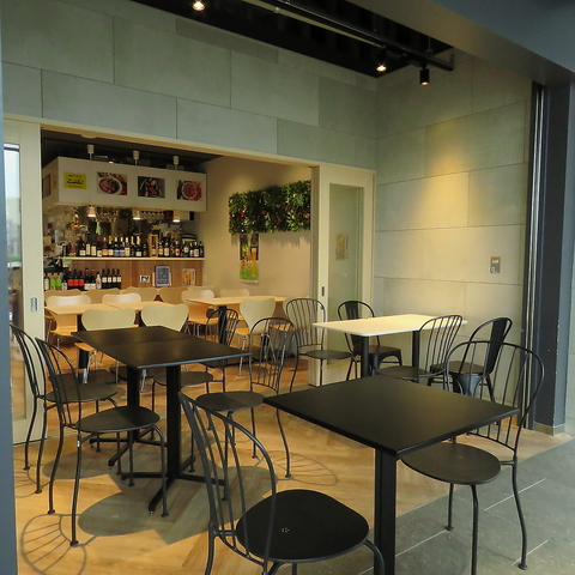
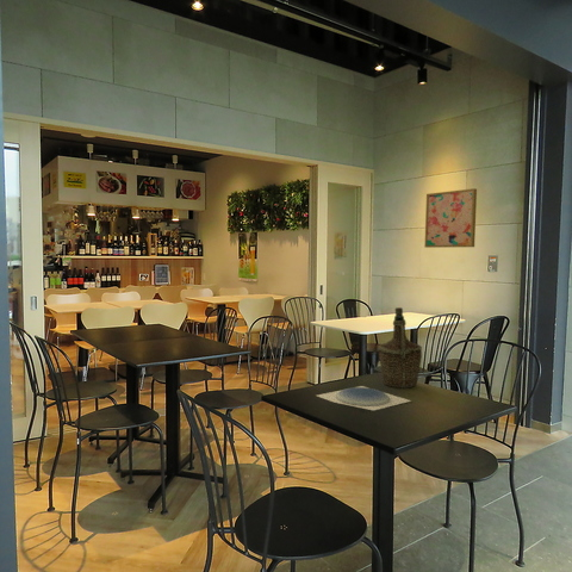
+ bottle (399, 346)
+ wall art (449, 219)
+ plate (362, 394)
